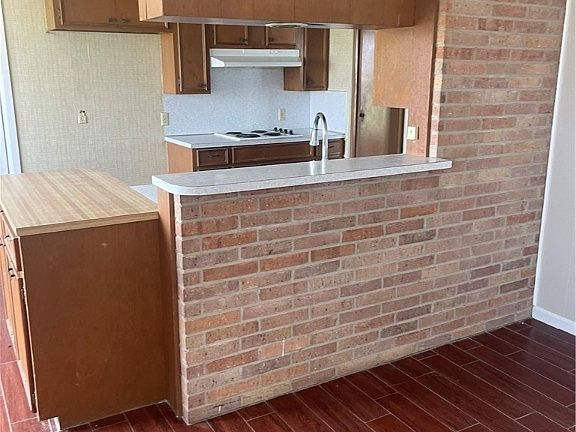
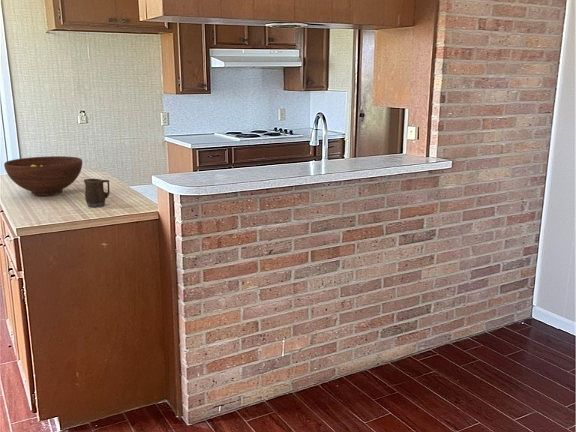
+ mug (97, 192)
+ fruit bowl (45, 177)
